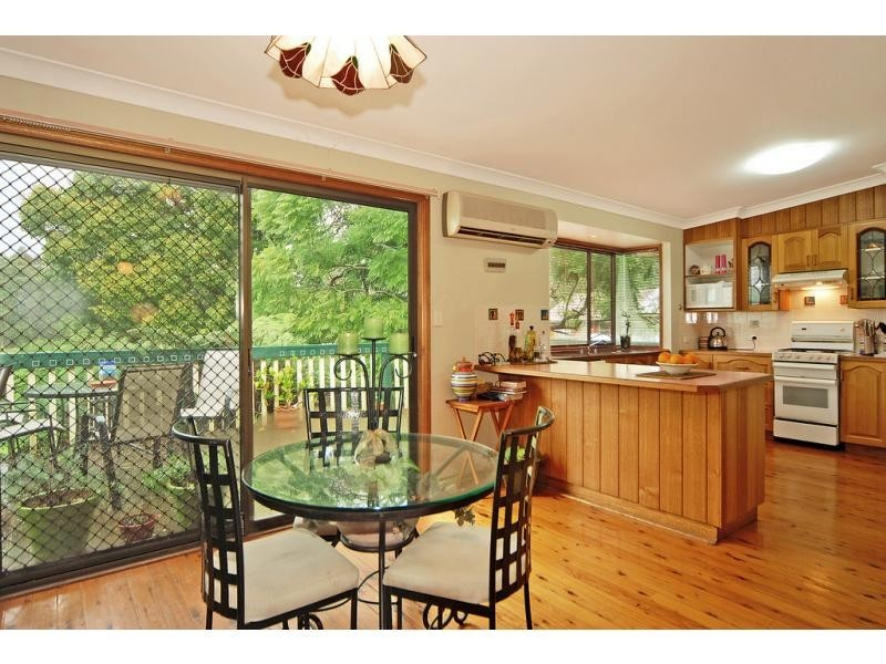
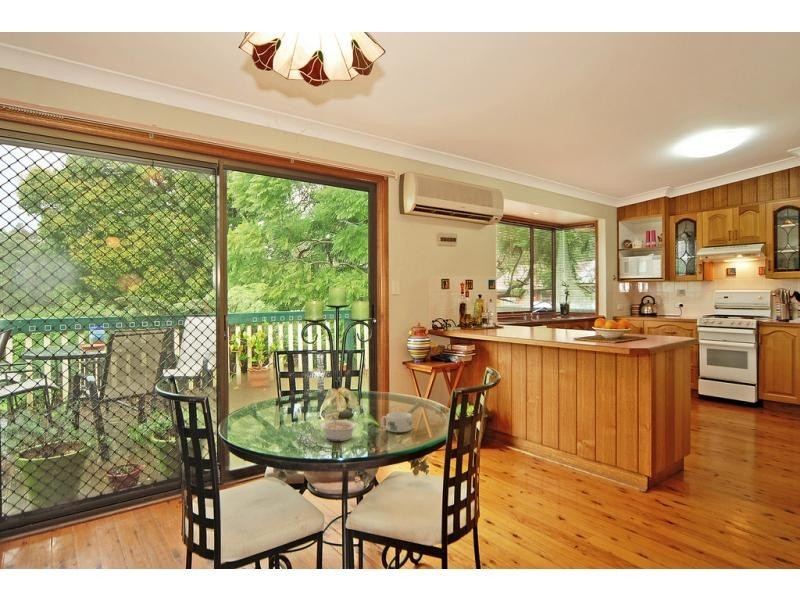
+ legume (337, 429)
+ mug (396, 422)
